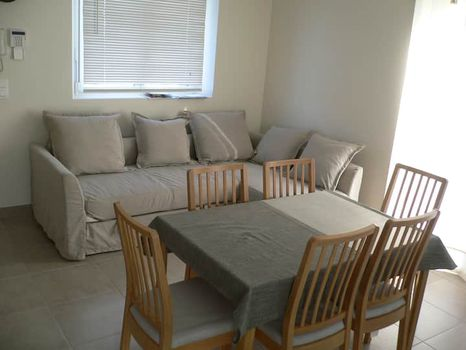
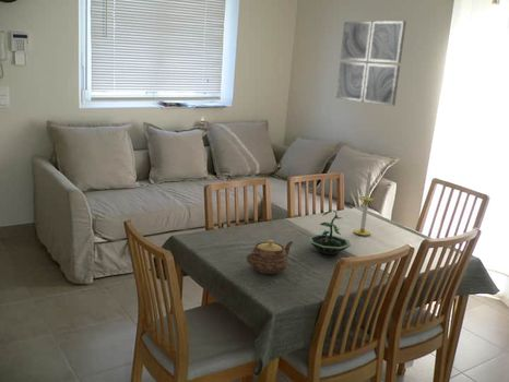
+ teapot (270, 254)
+ candle (366, 201)
+ wall art (368, 63)
+ terrarium (332, 219)
